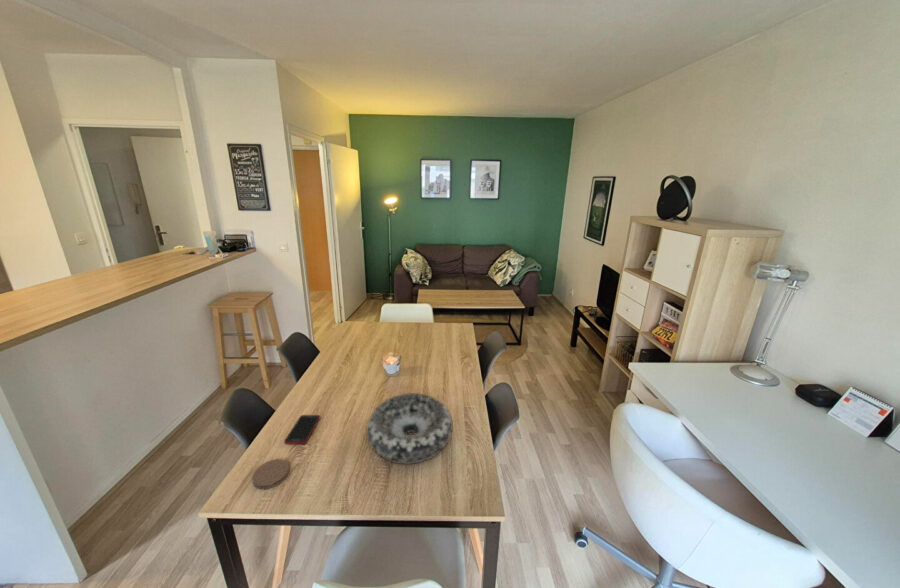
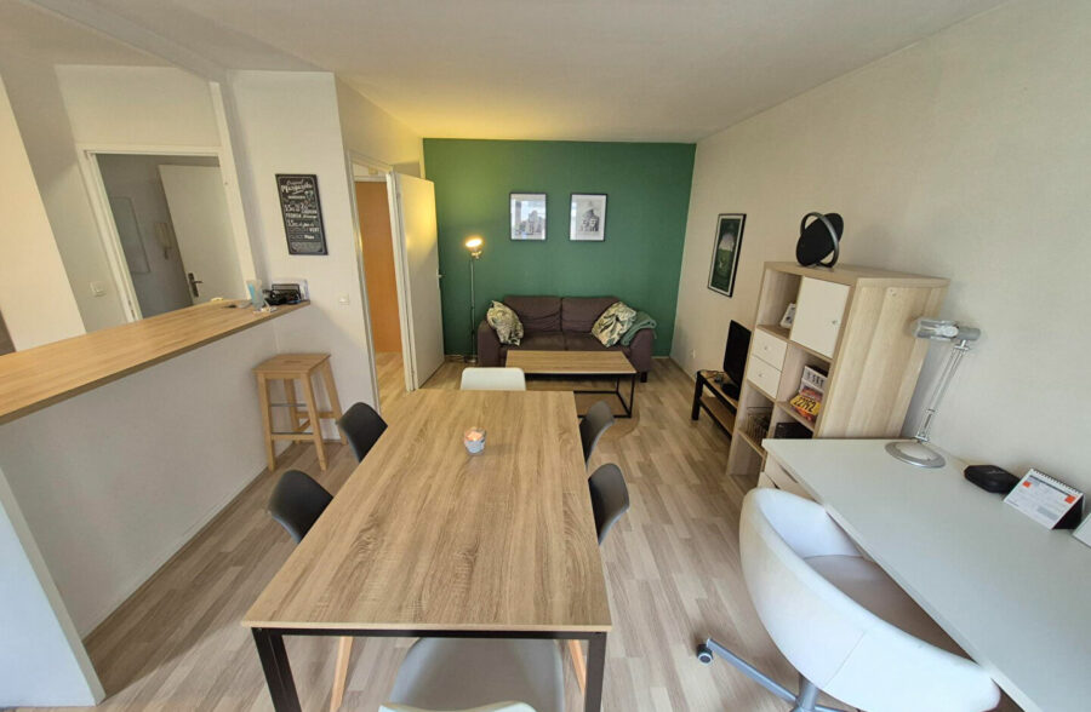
- coaster (271, 473)
- decorative bowl (410, 425)
- cell phone (303, 428)
